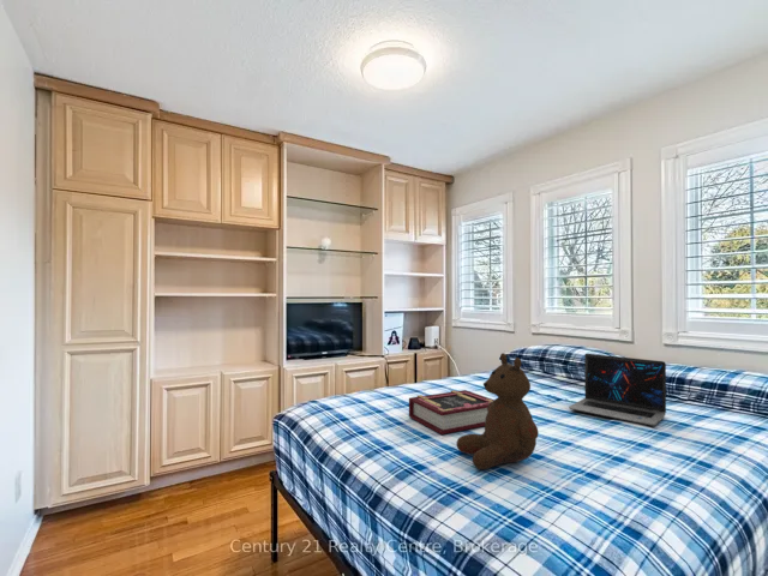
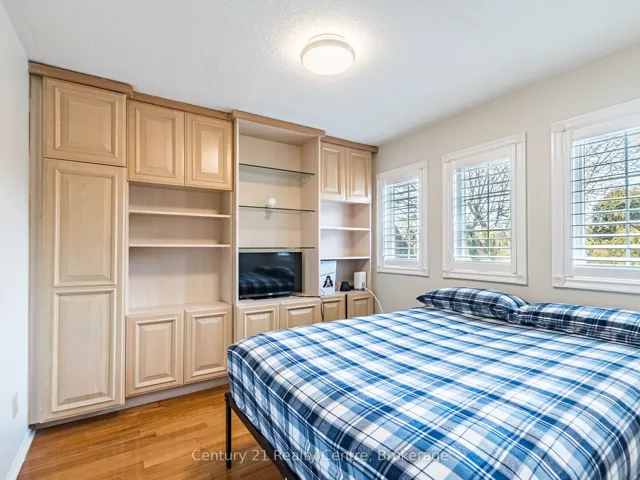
- laptop (616, 386)
- teddy bear (496, 407)
- book (454, 408)
